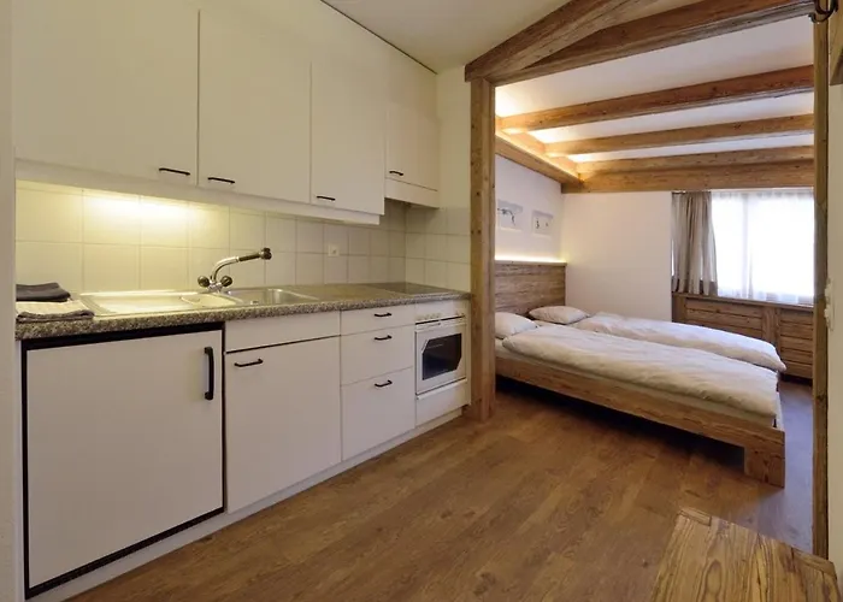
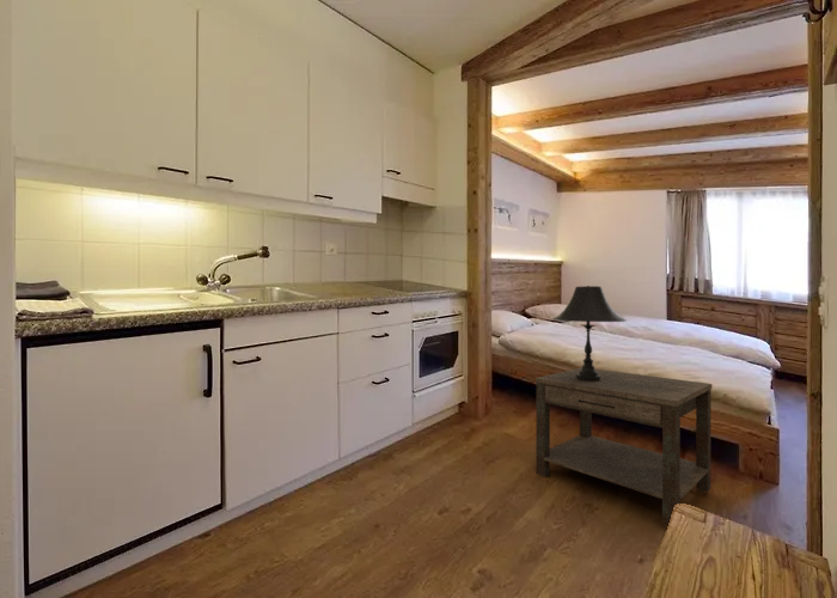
+ table lamp (588, 331)
+ side table (615, 441)
